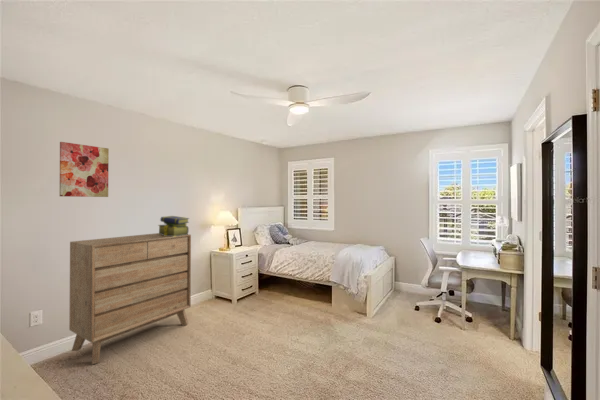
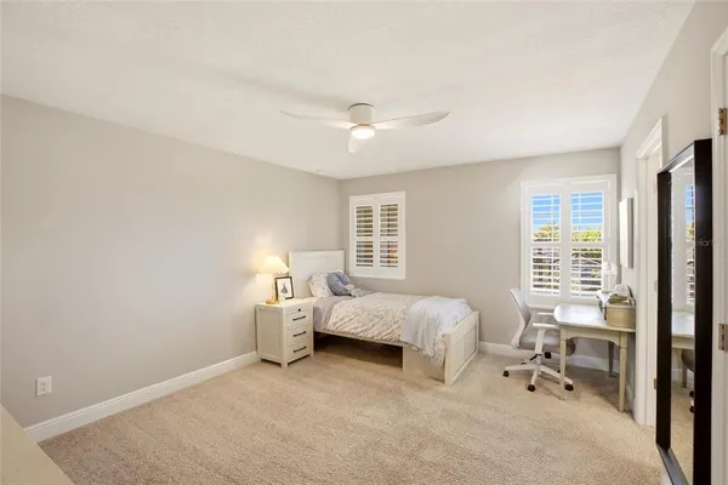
- dresser (136, 286)
- stack of books (174, 225)
- wall art (85, 171)
